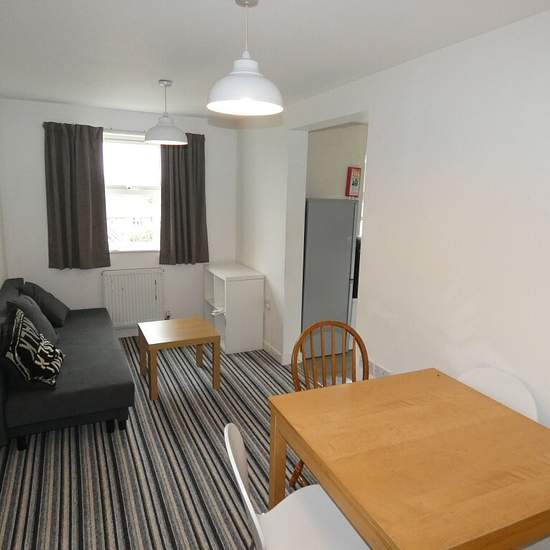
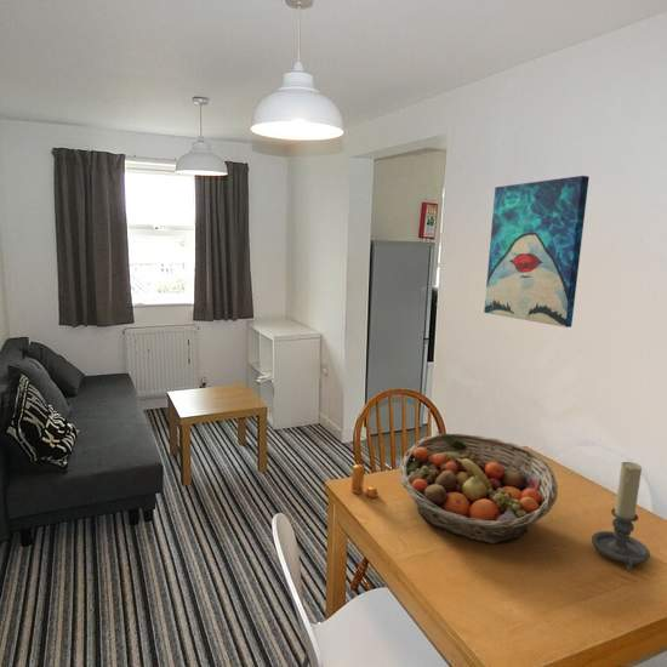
+ pepper shaker (363, 479)
+ fruit basket (473, 484)
+ wall art (530, 251)
+ candle holder (626, 511)
